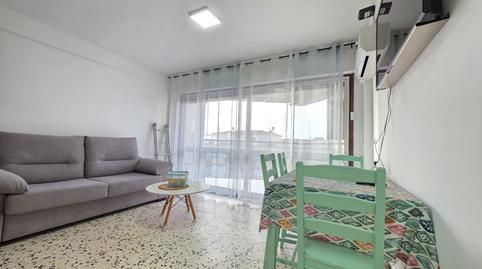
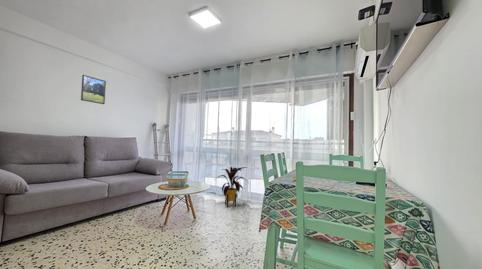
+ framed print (93, 90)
+ house plant (231, 185)
